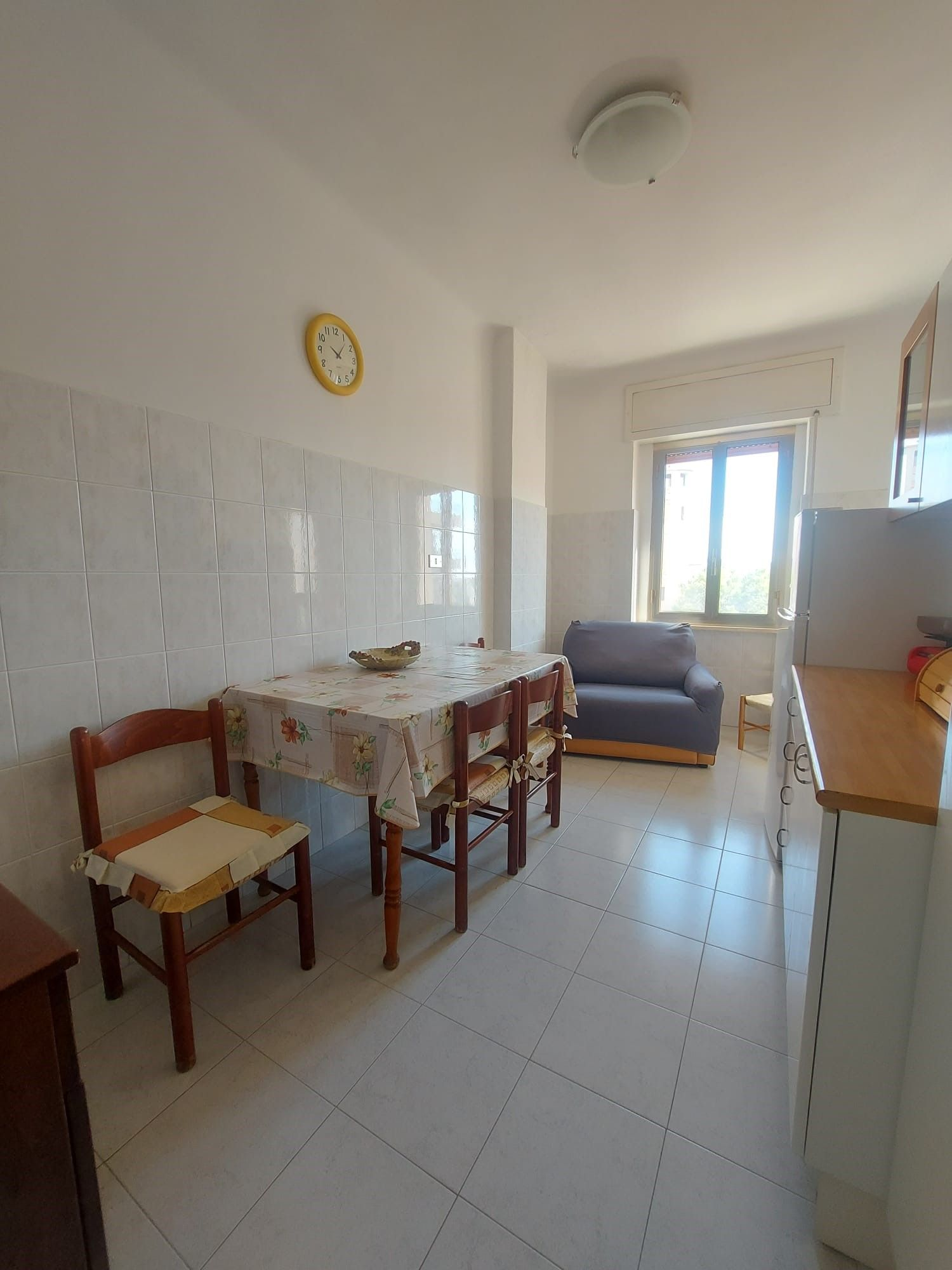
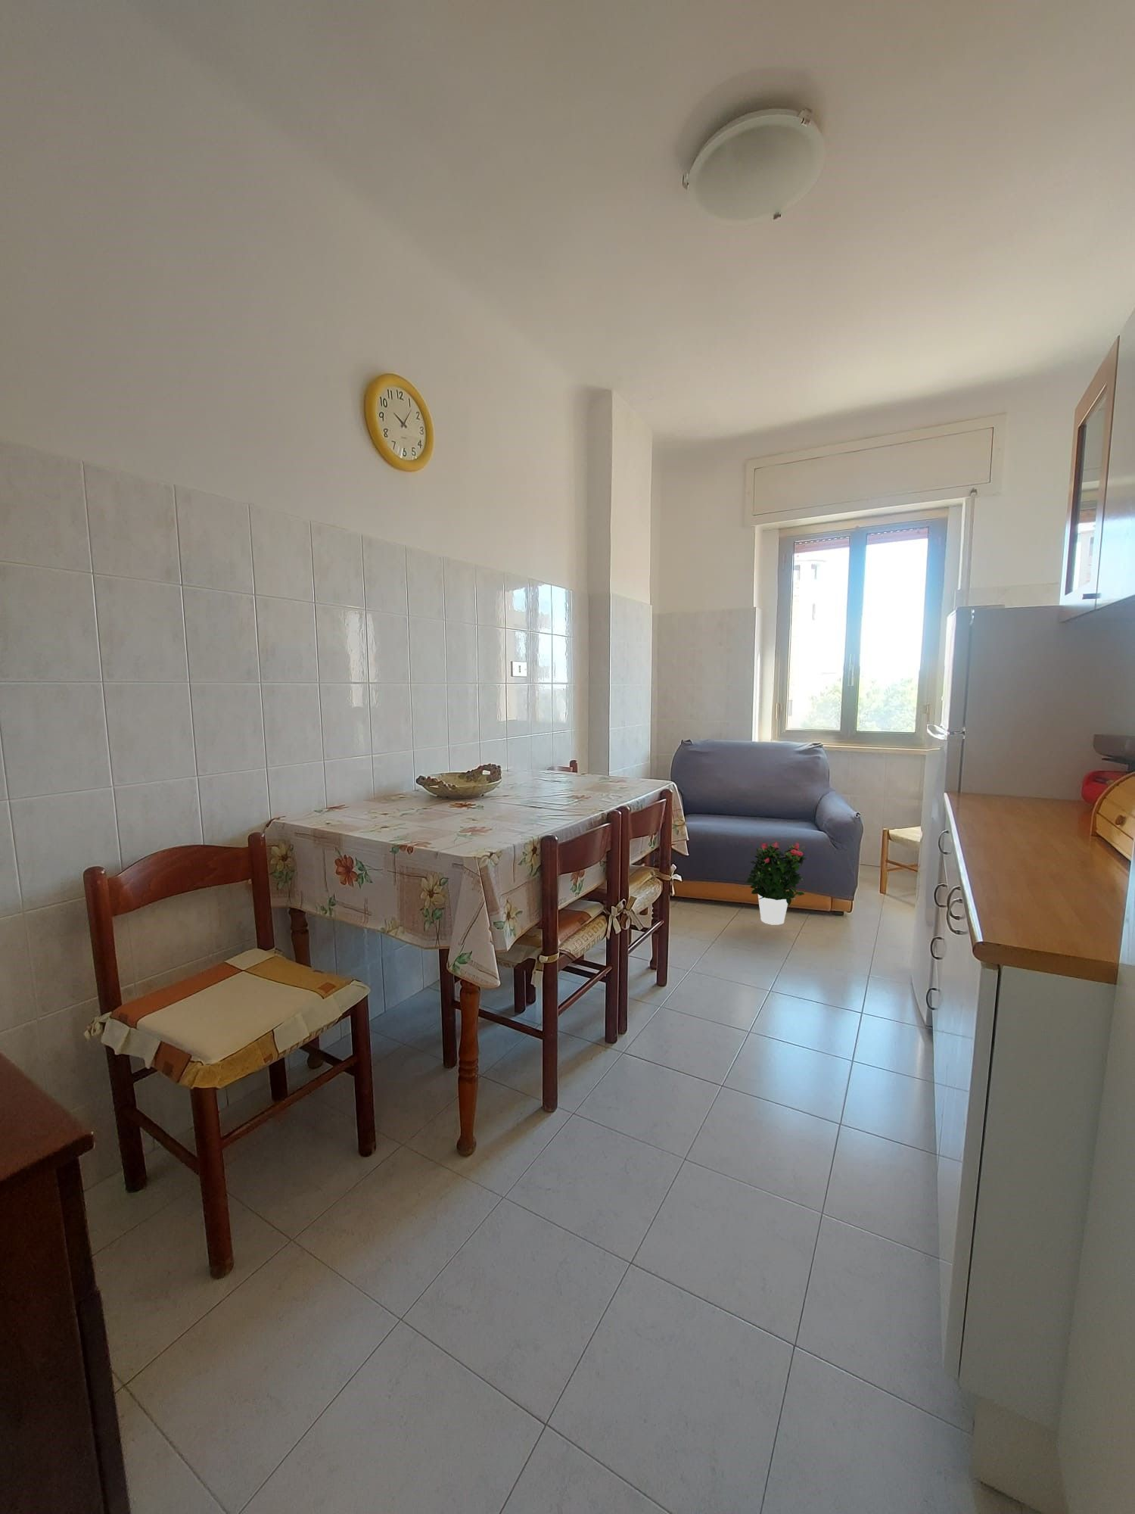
+ potted flower (776, 882)
